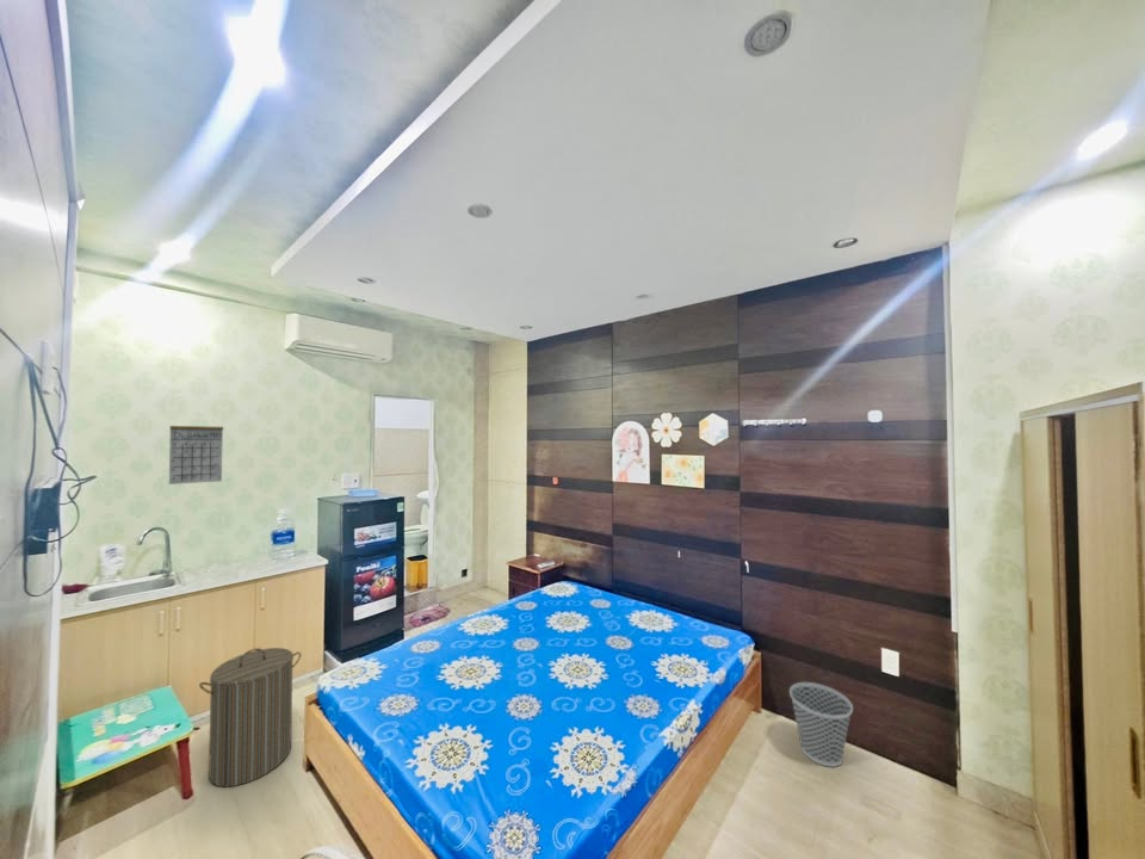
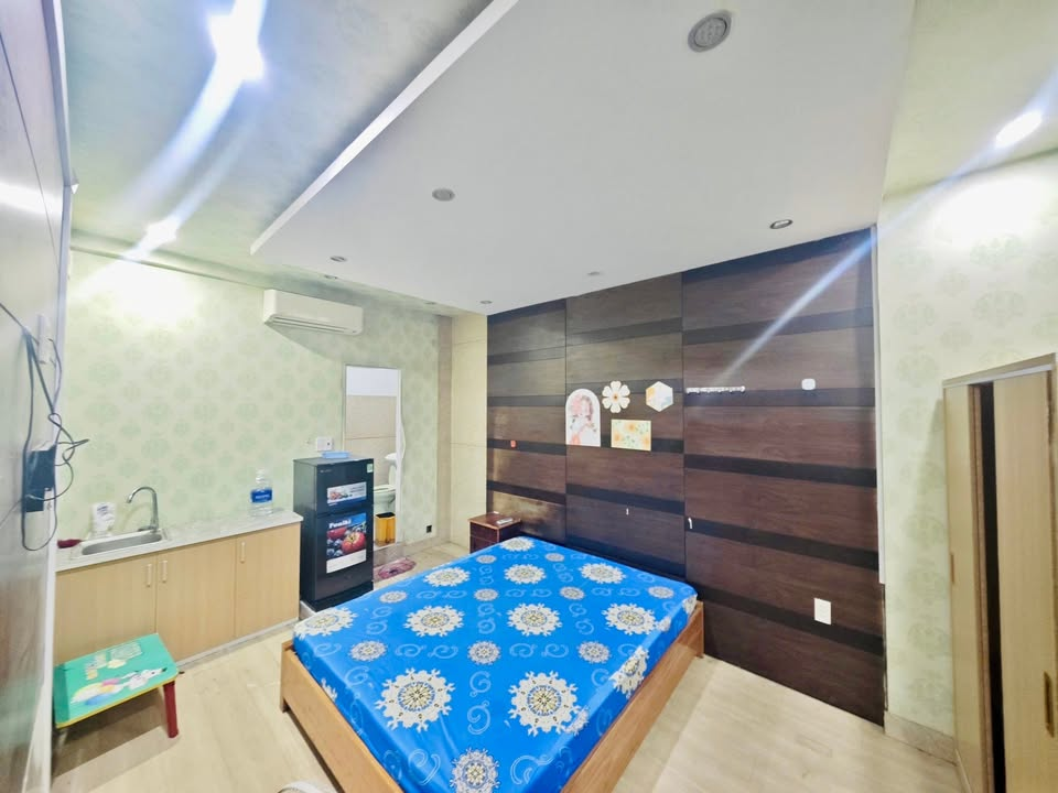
- laundry hamper (253, 704)
- calendar (197, 447)
- wastebasket (821, 725)
